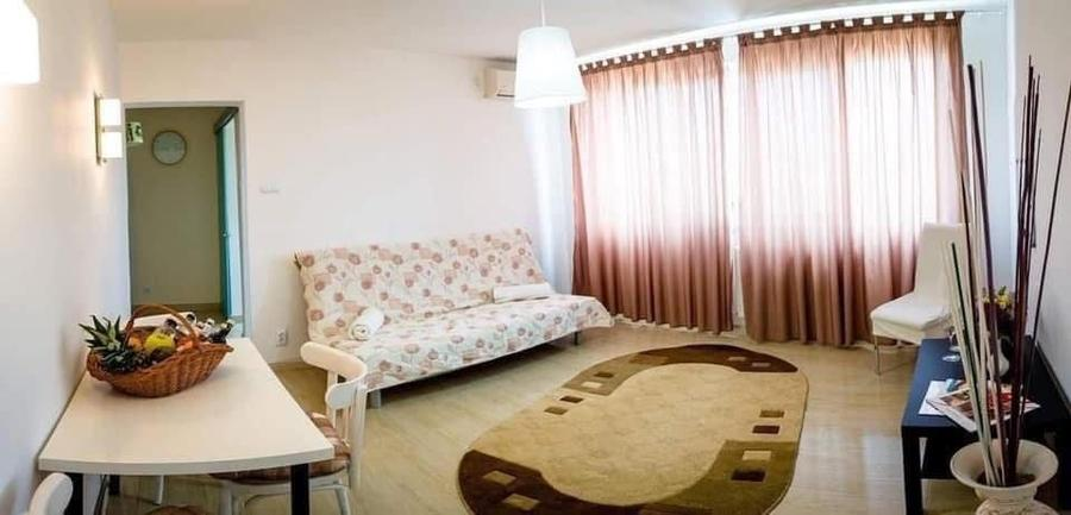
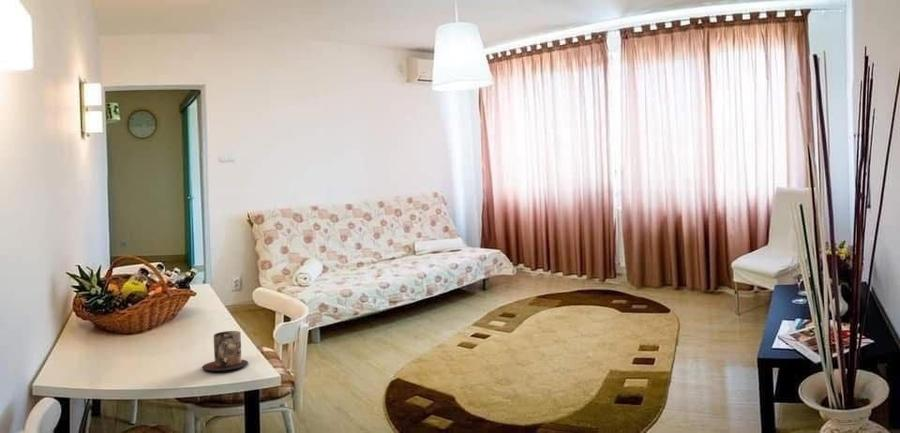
+ mug (224, 349)
